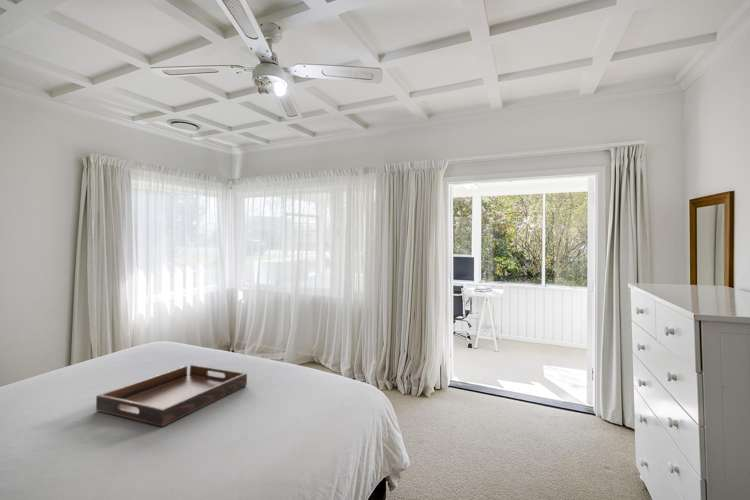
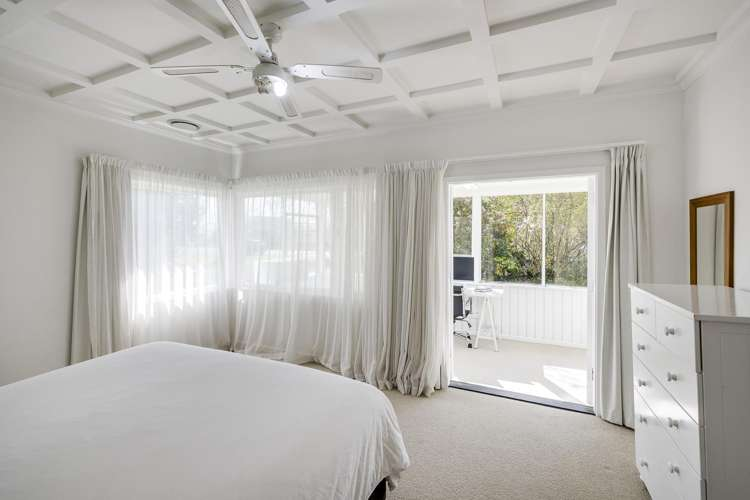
- serving tray (178, 390)
